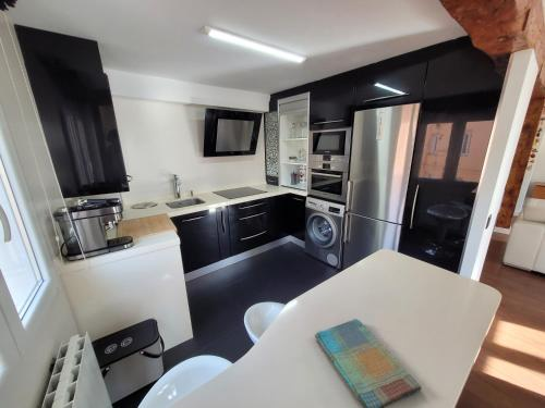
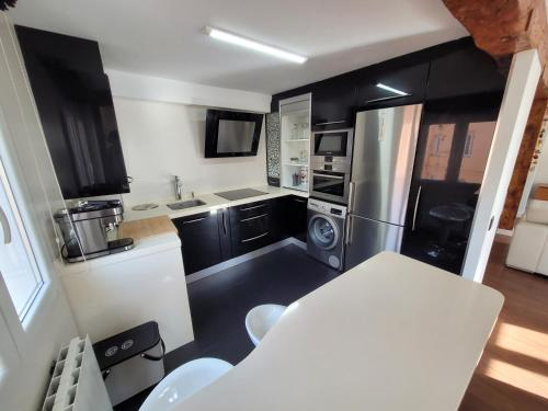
- dish towel (361, 356)
